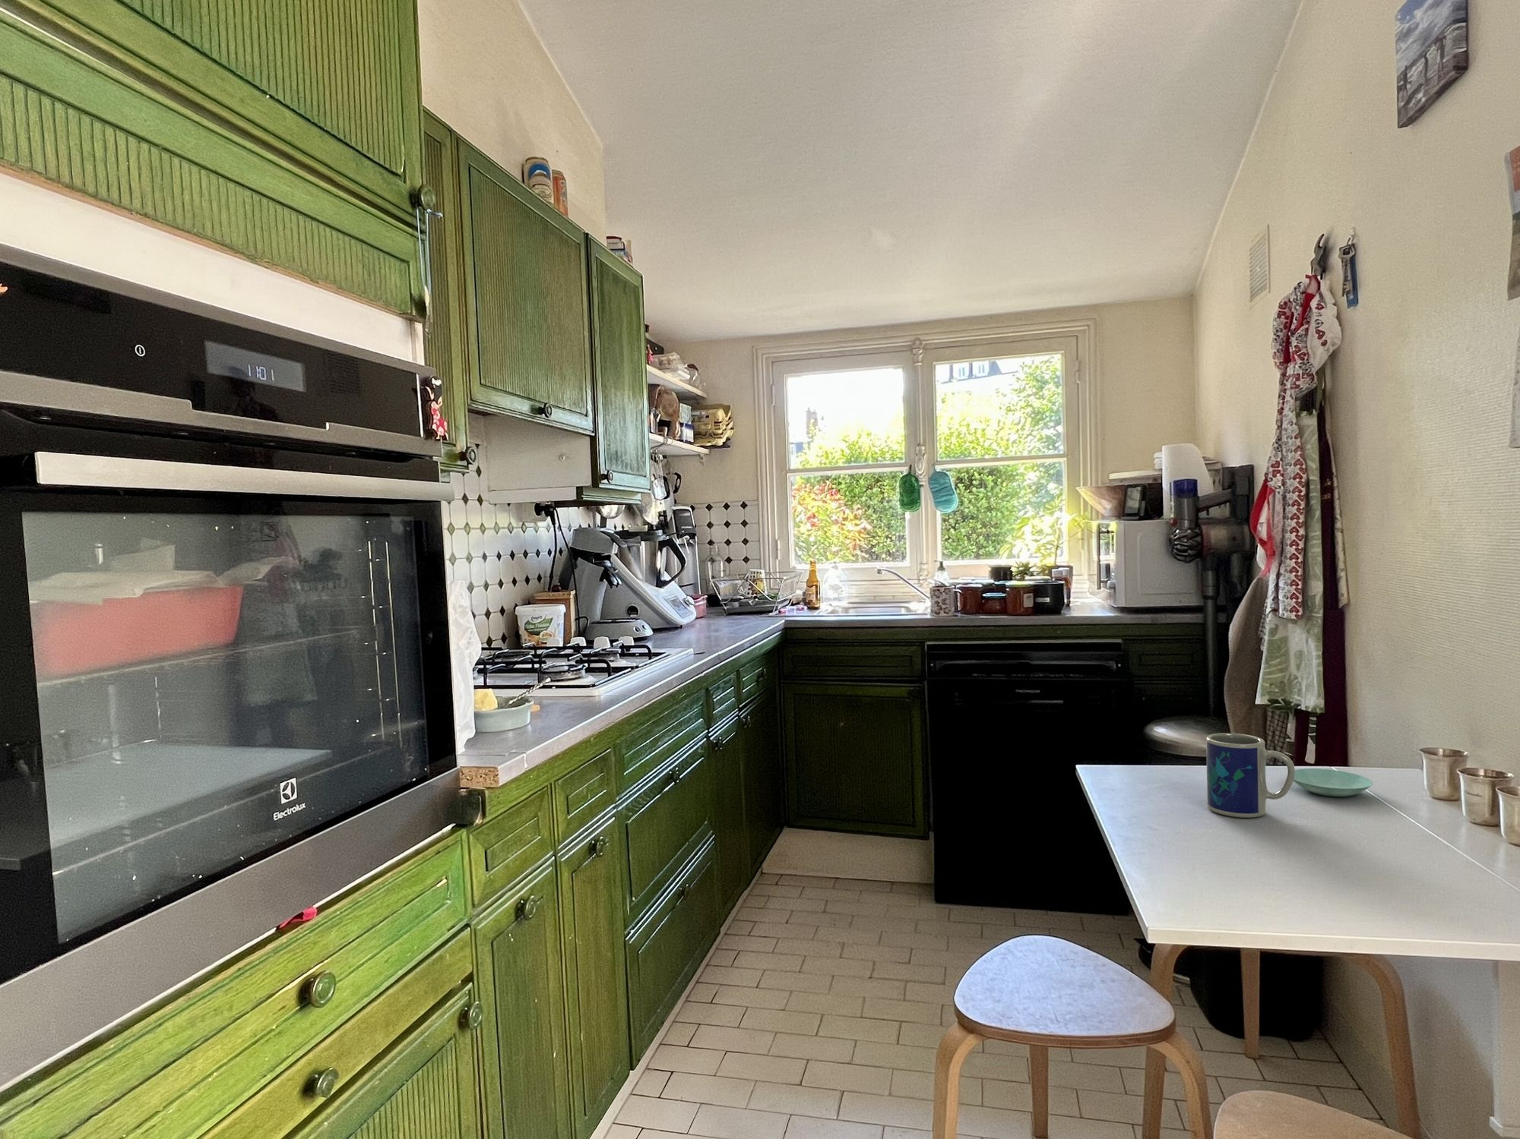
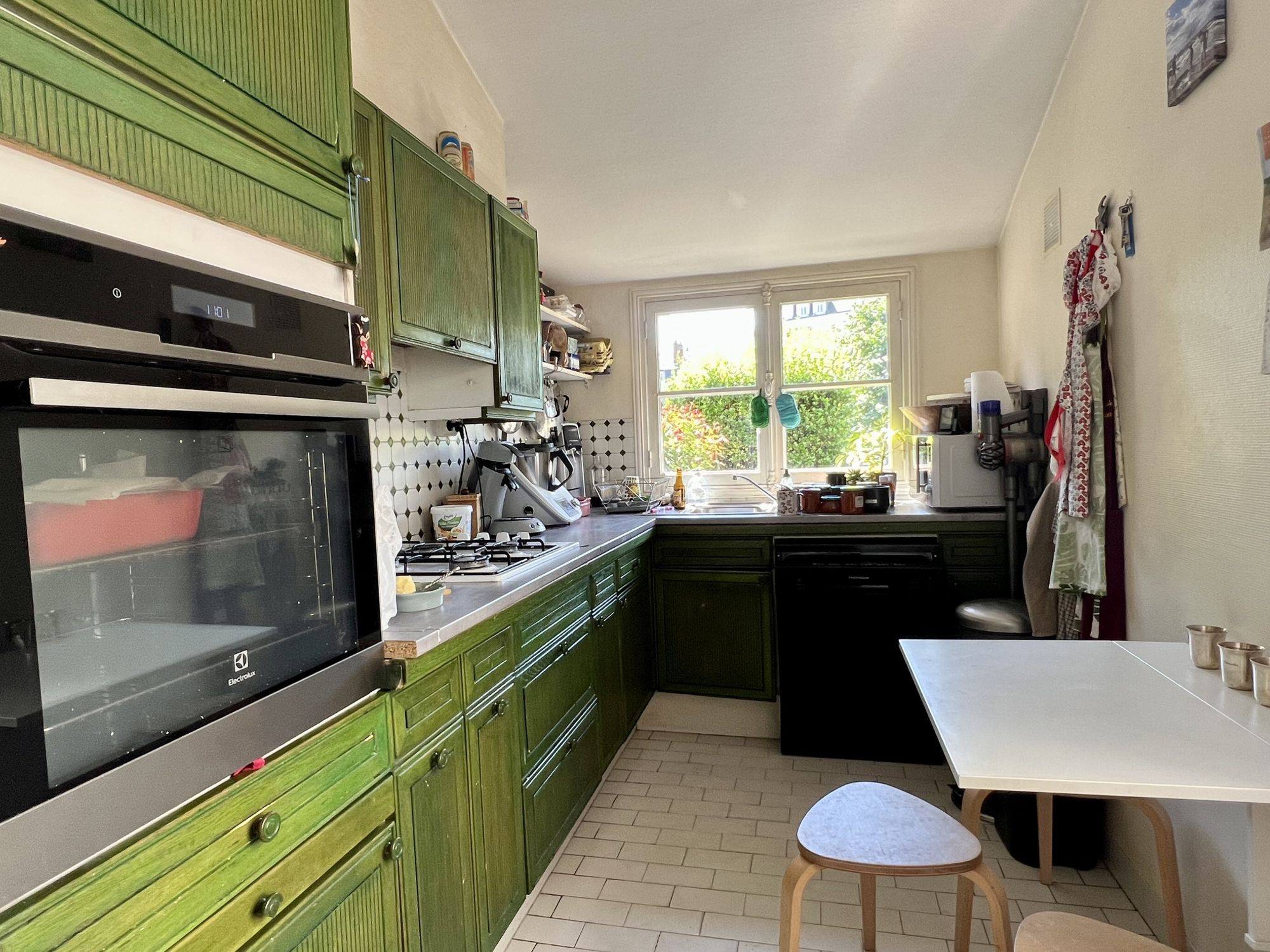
- mug (1250, 776)
- saucer (1330, 785)
